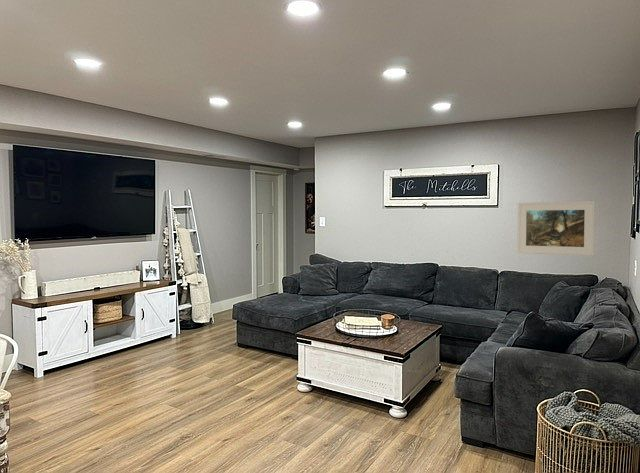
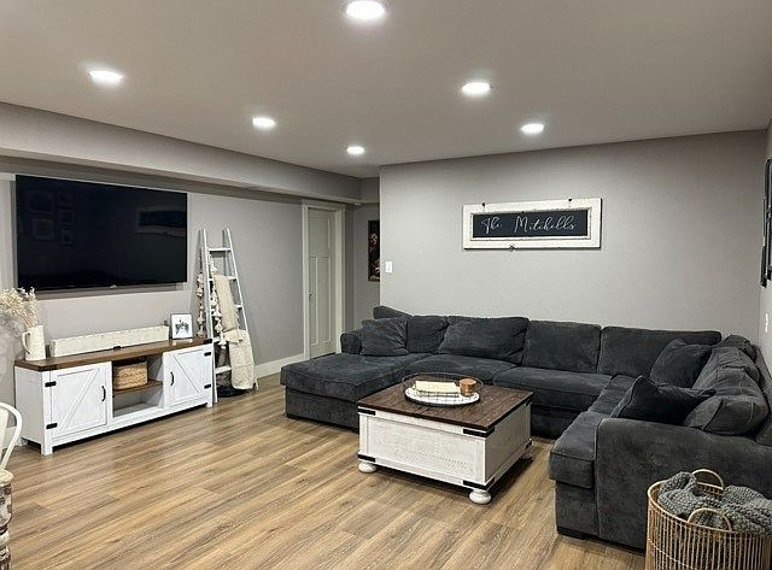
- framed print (554, 228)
